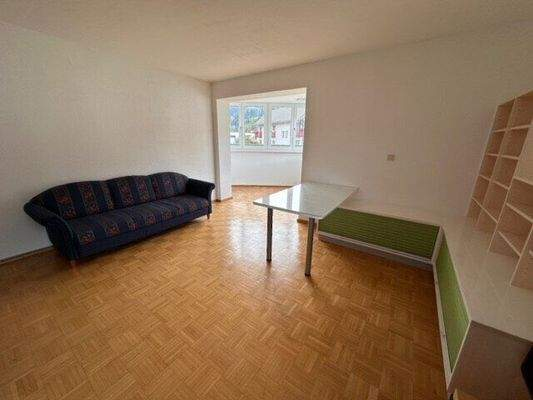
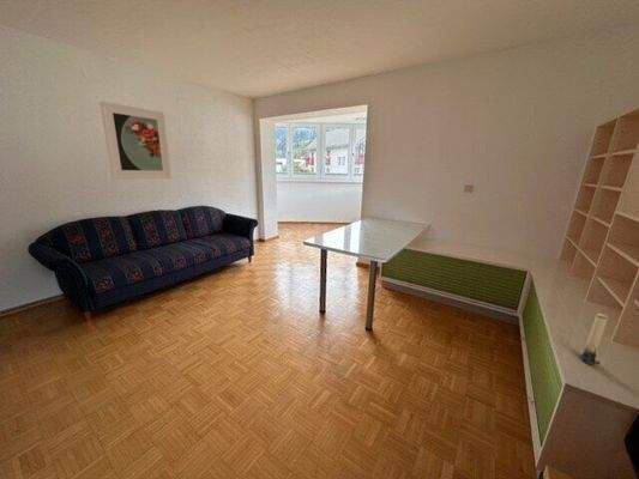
+ candle (597, 339)
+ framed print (139, 144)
